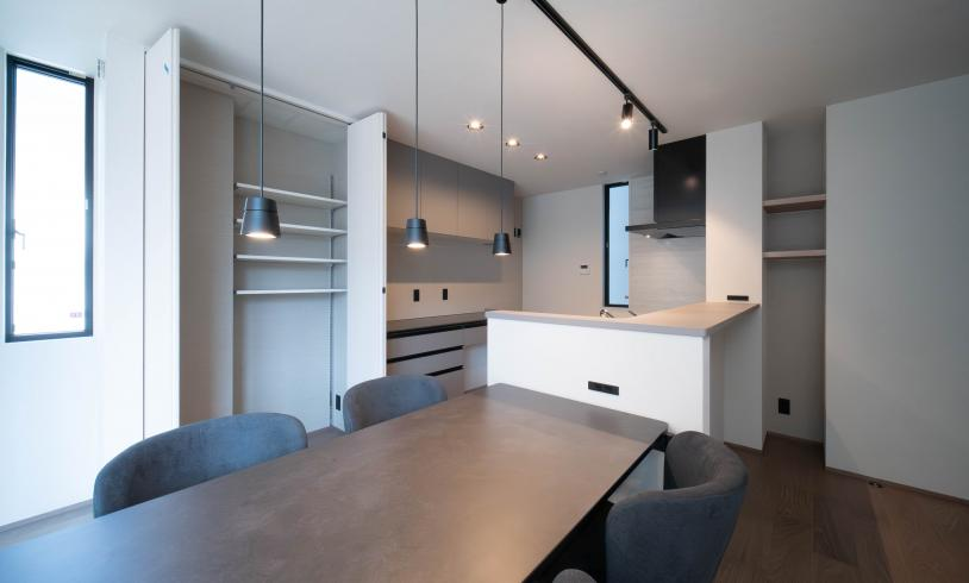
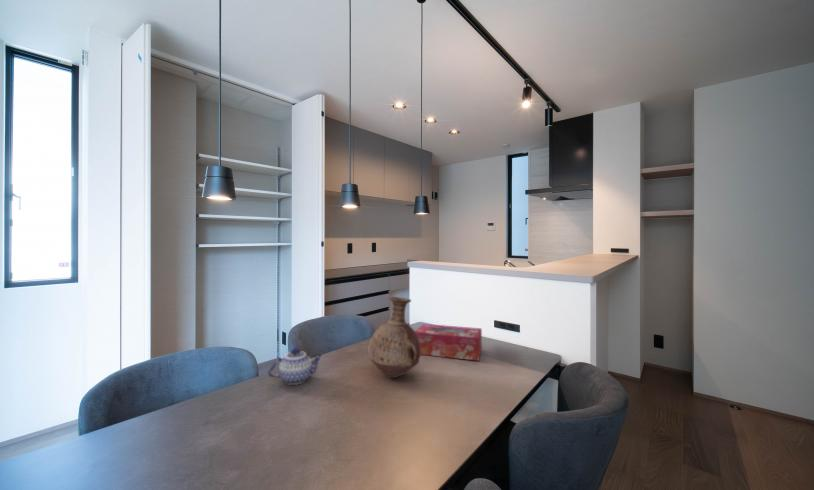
+ tissue box (448, 340)
+ vase (394, 337)
+ teapot (296, 364)
